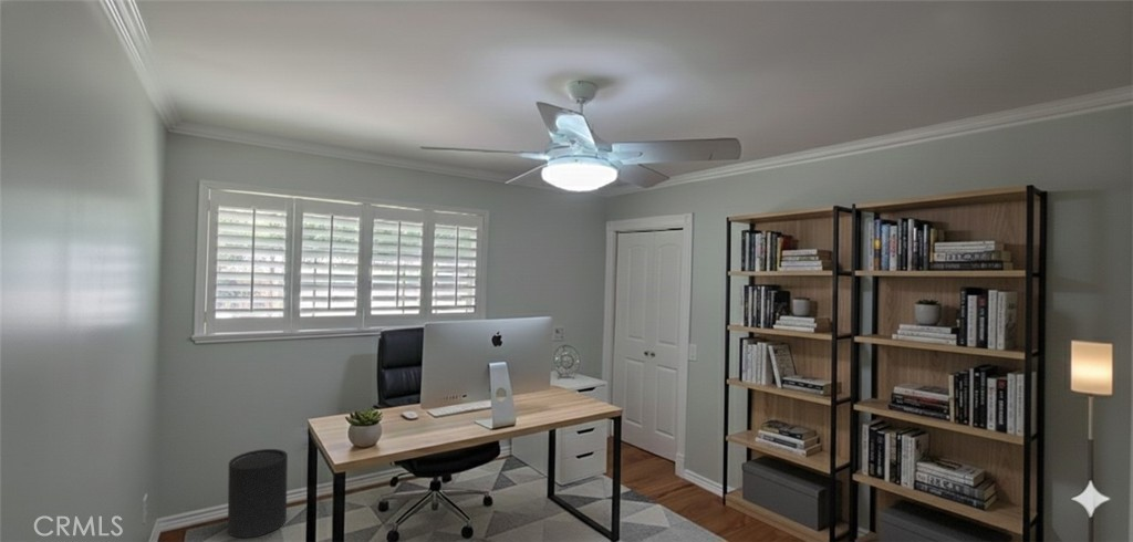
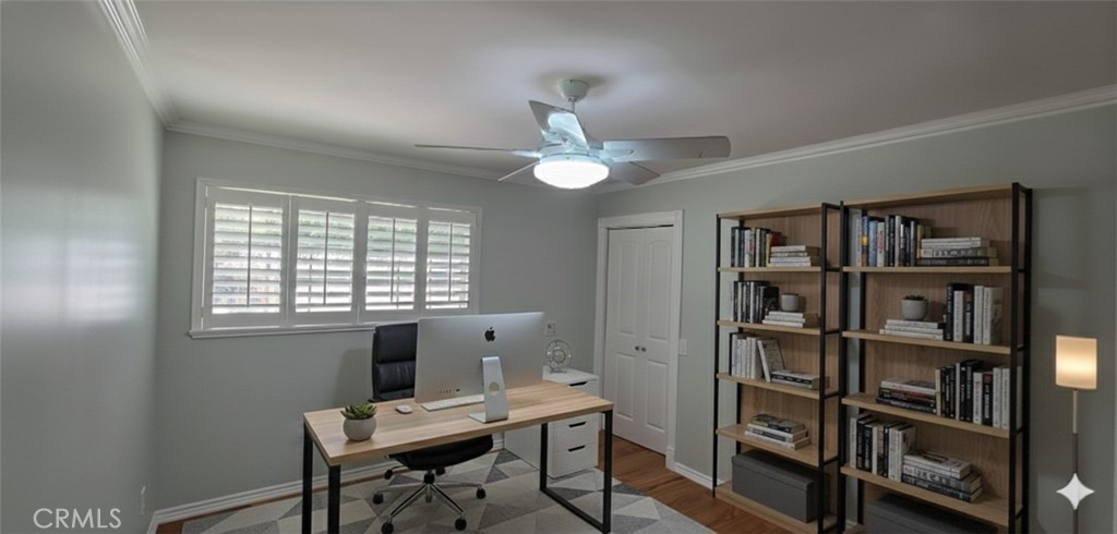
- trash can (258, 491)
